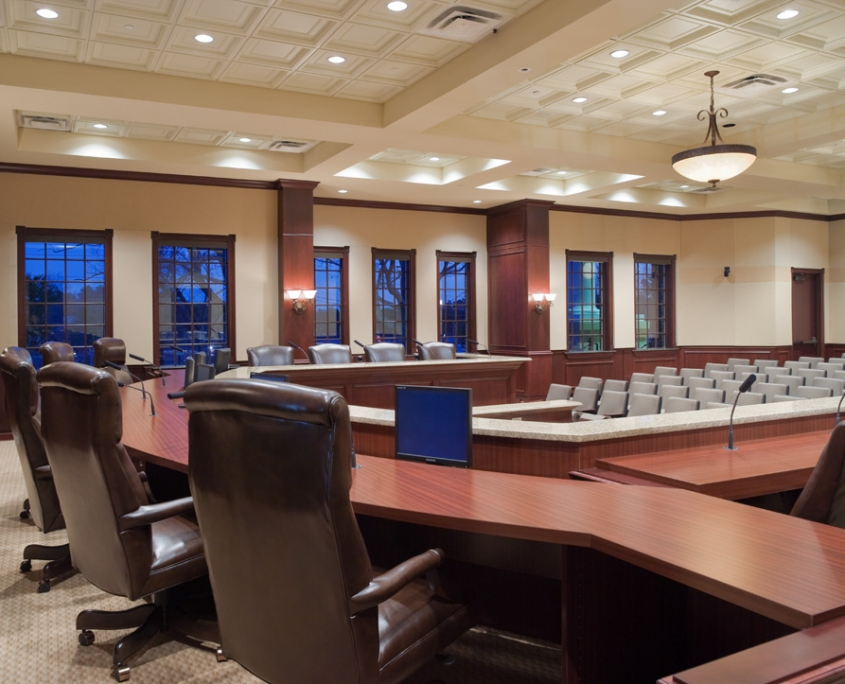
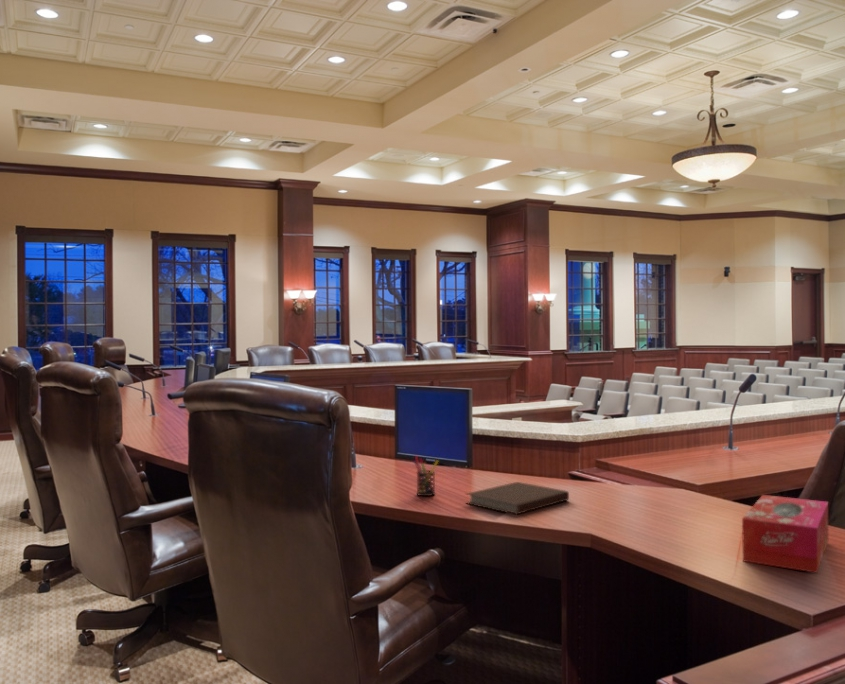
+ pen holder (424, 475)
+ tissue box (787, 530)
+ notebook (517, 497)
